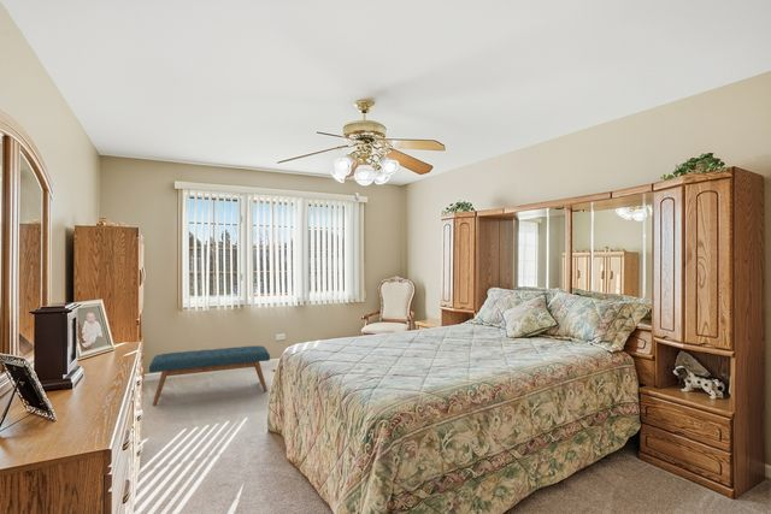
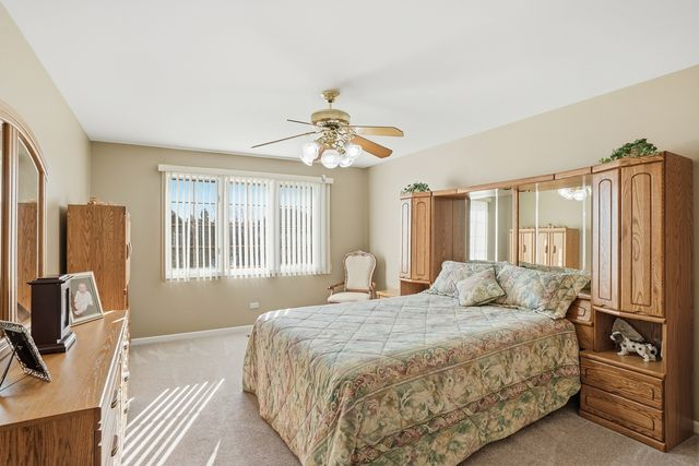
- bench (212, 371)
